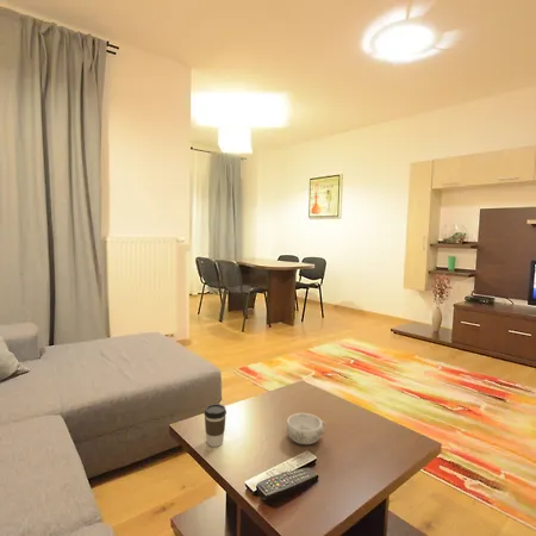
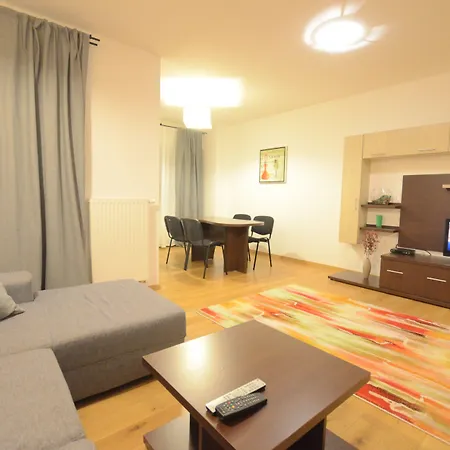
- coffee cup (214, 425)
- decorative bowl (306, 429)
